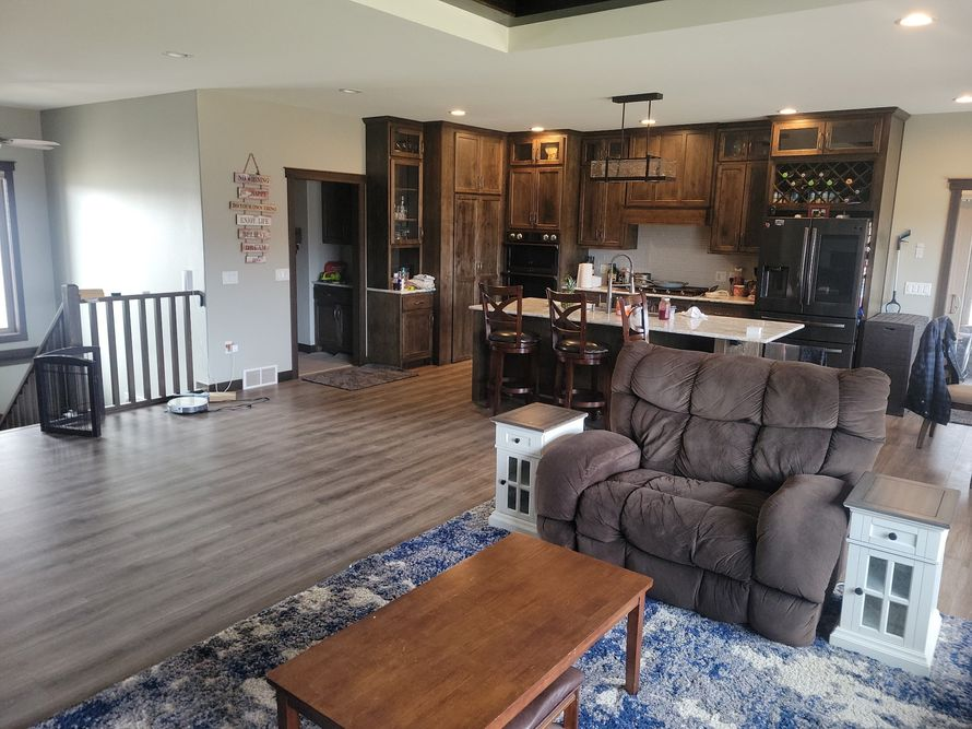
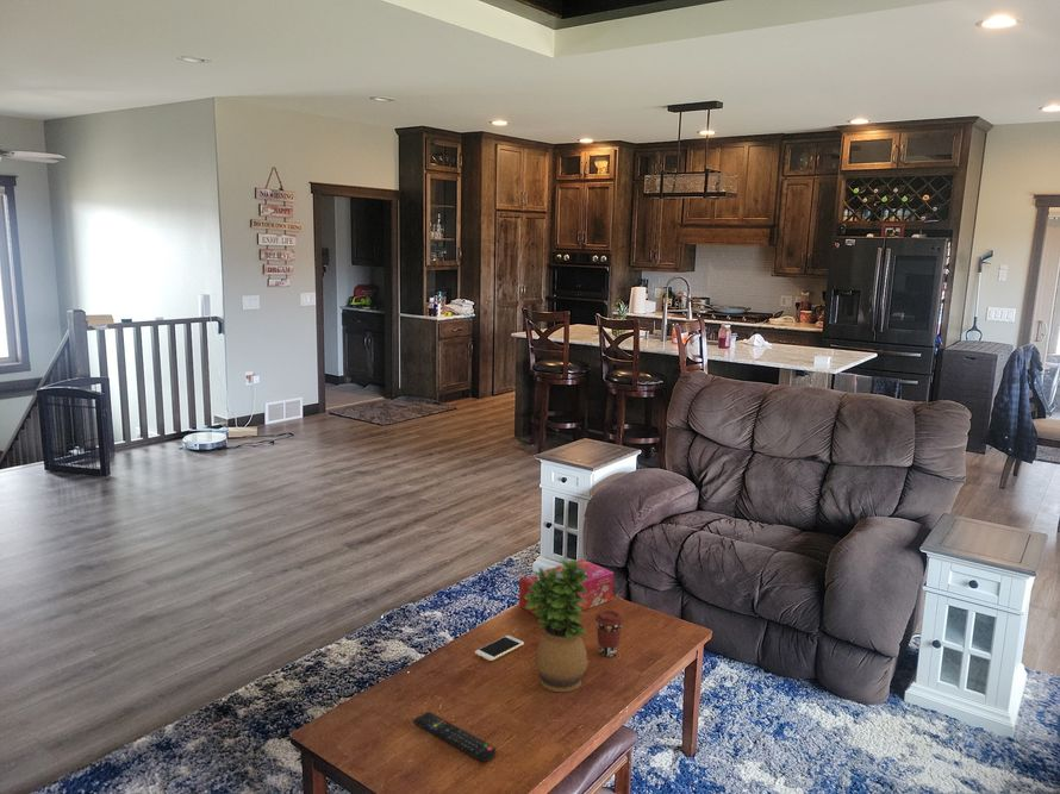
+ coffee cup (609, 633)
+ smartphone (499, 648)
+ tissue box (562, 577)
+ remote control (454, 736)
+ potted plant (559, 618)
